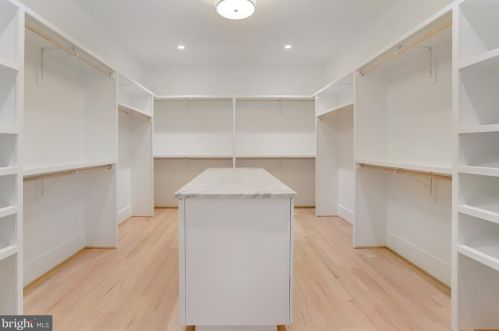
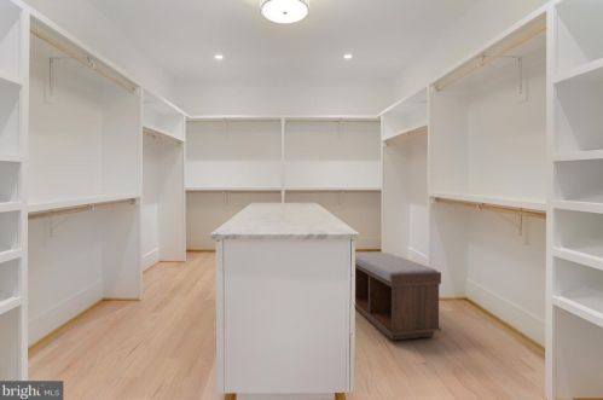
+ bench (388, 289)
